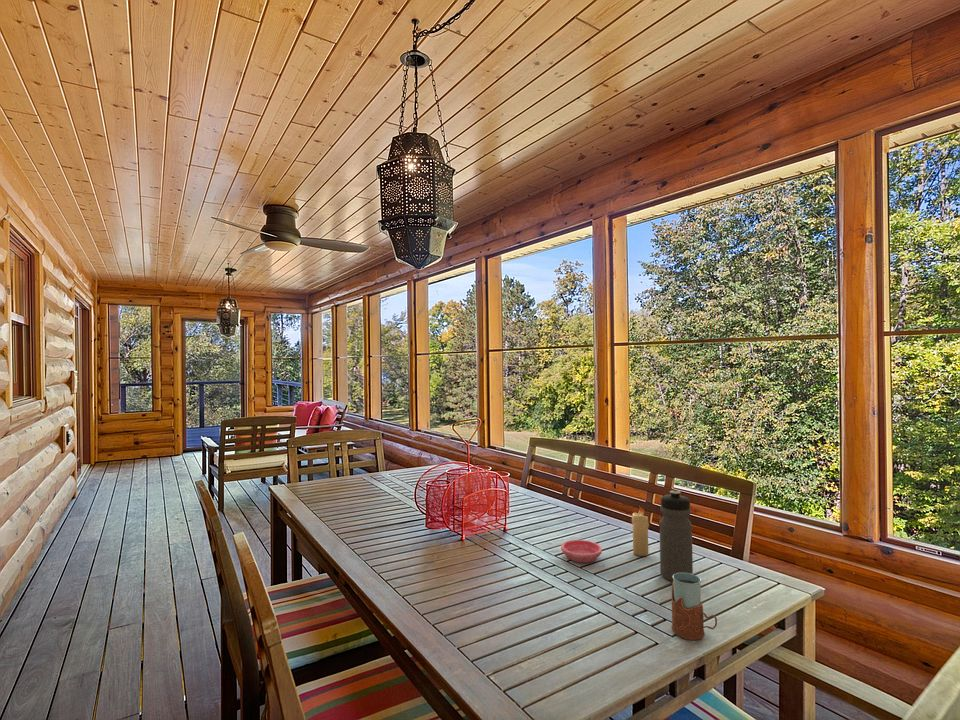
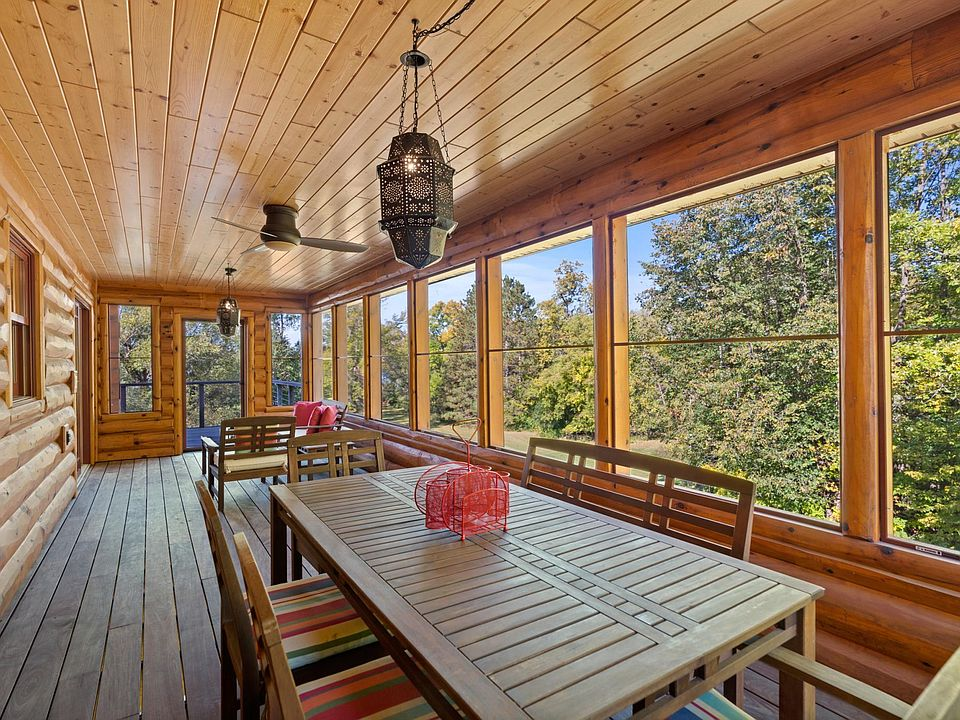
- candle (640, 529)
- saucer (581, 551)
- water bottle (675, 533)
- drinking glass (694, 607)
